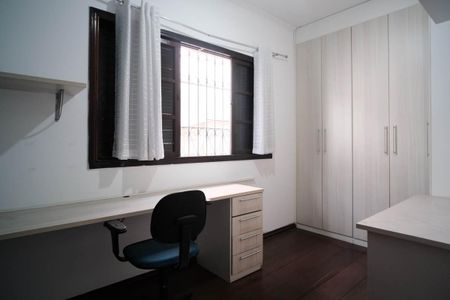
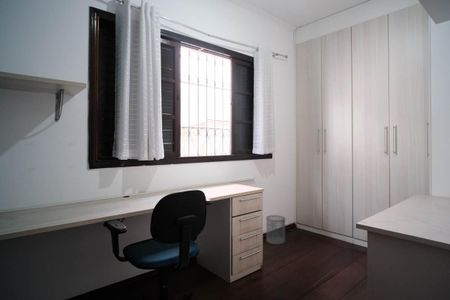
+ wastebasket (275, 229)
